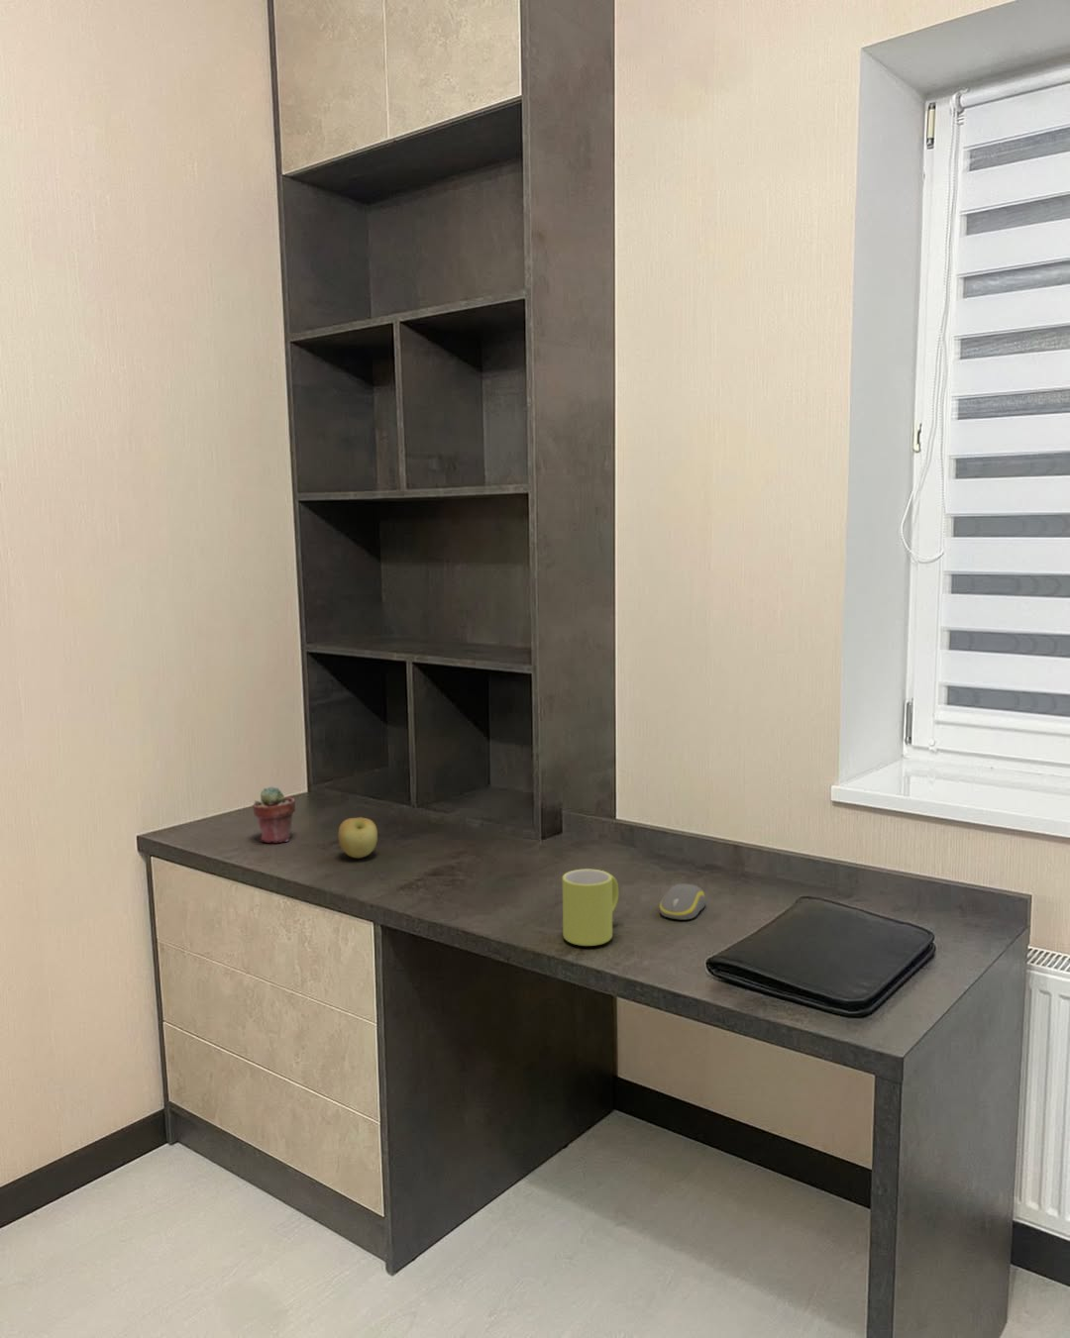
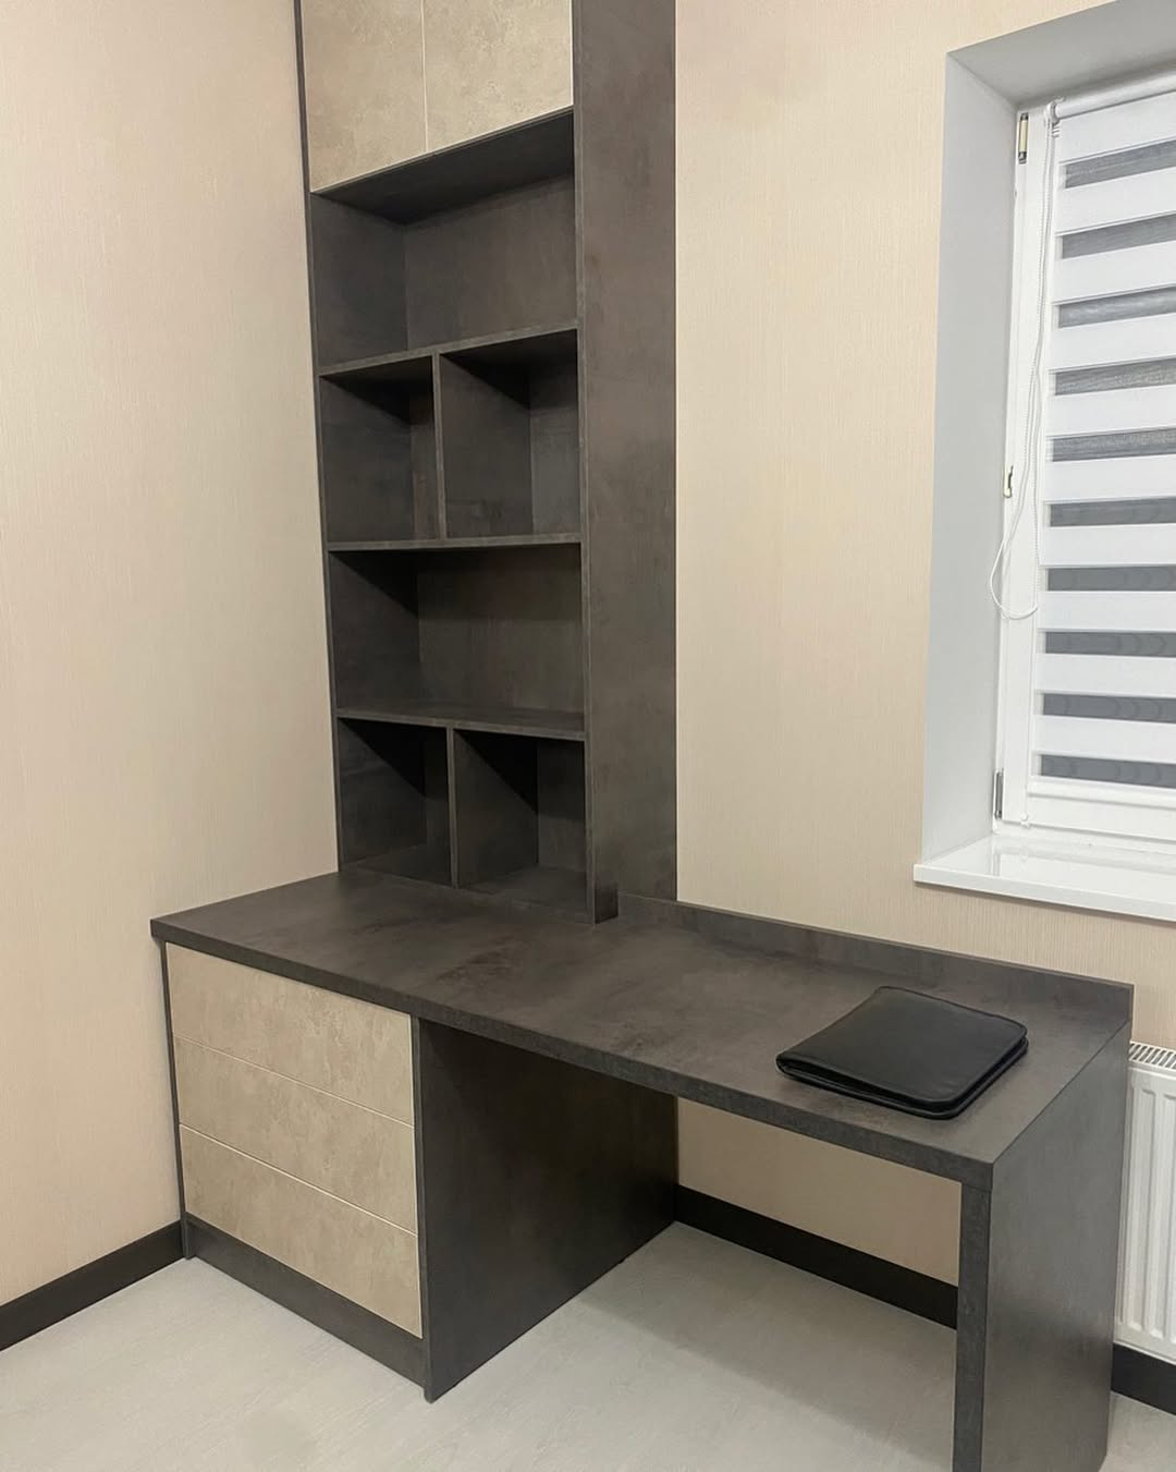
- computer mouse (682, 898)
- apple (358, 838)
- potted succulent (273, 812)
- mug (594, 905)
